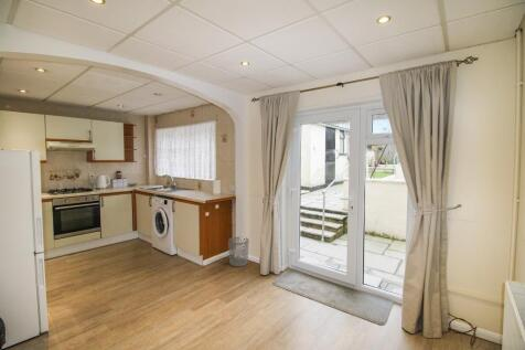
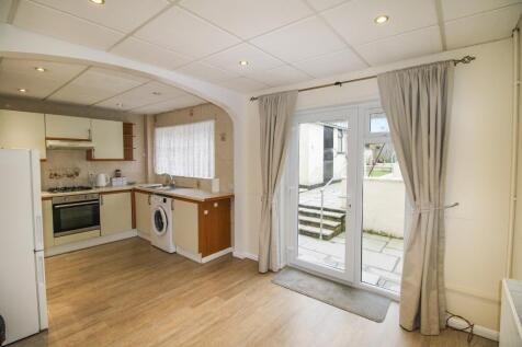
- waste bin (238, 251)
